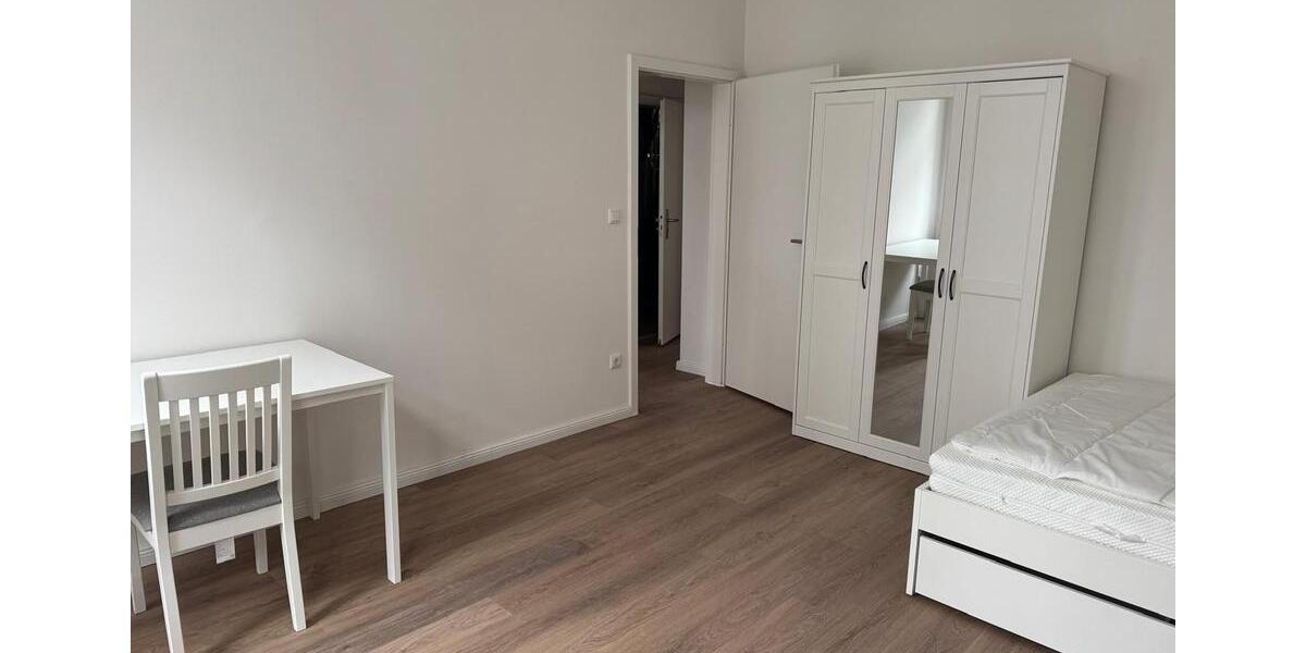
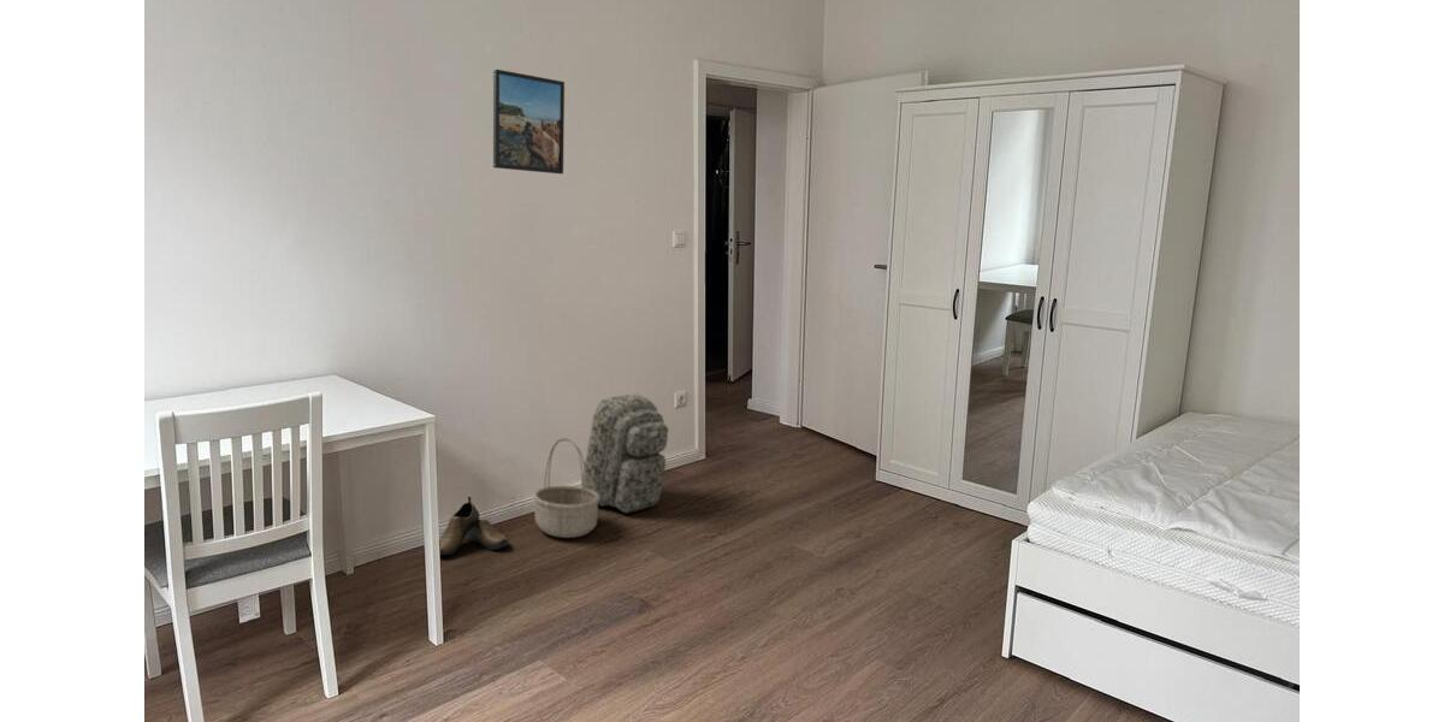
+ backpack (627, 451)
+ basket (567, 485)
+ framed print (529, 123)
+ shoe (467, 525)
